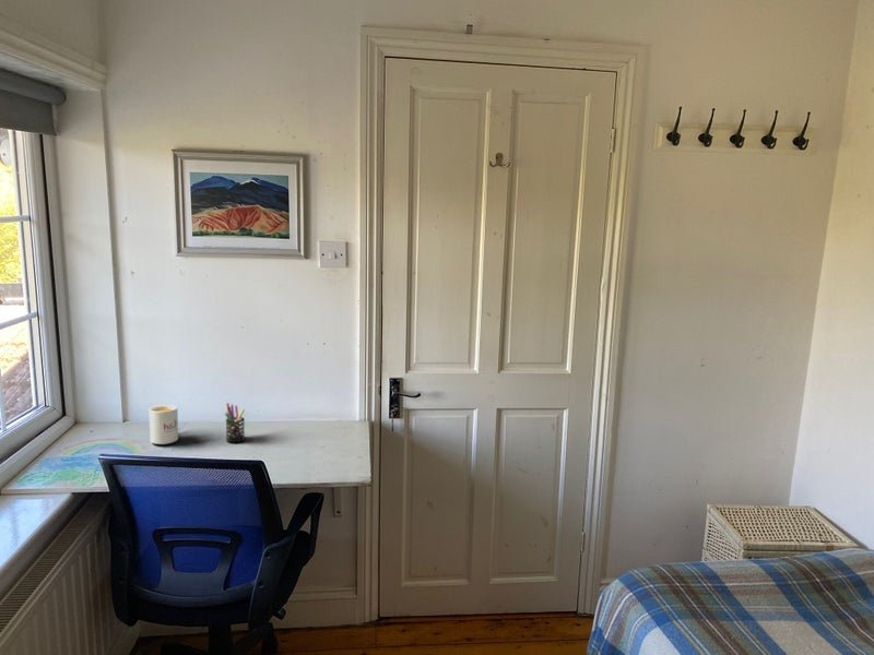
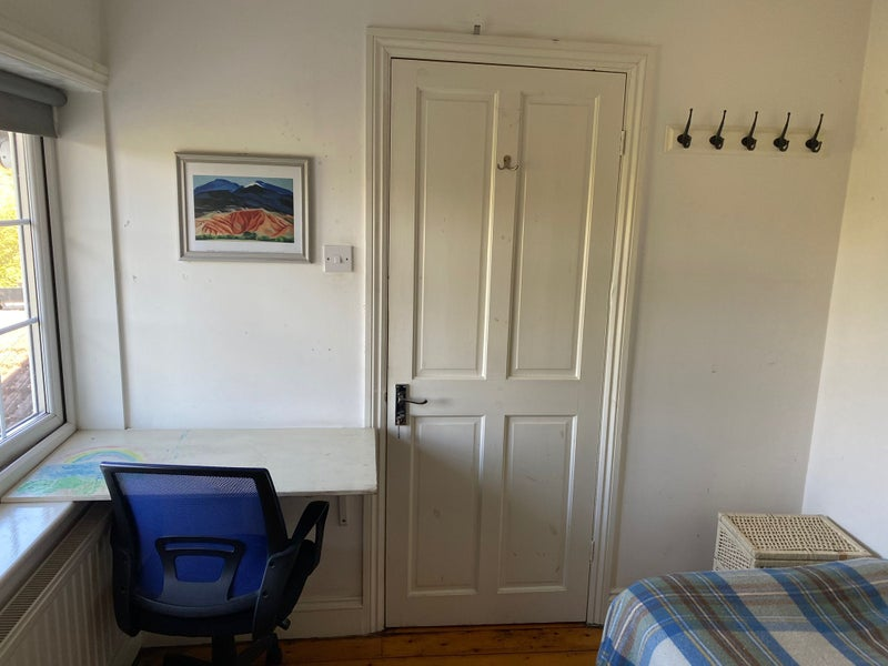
- pen holder (233, 421)
- mug (166, 422)
